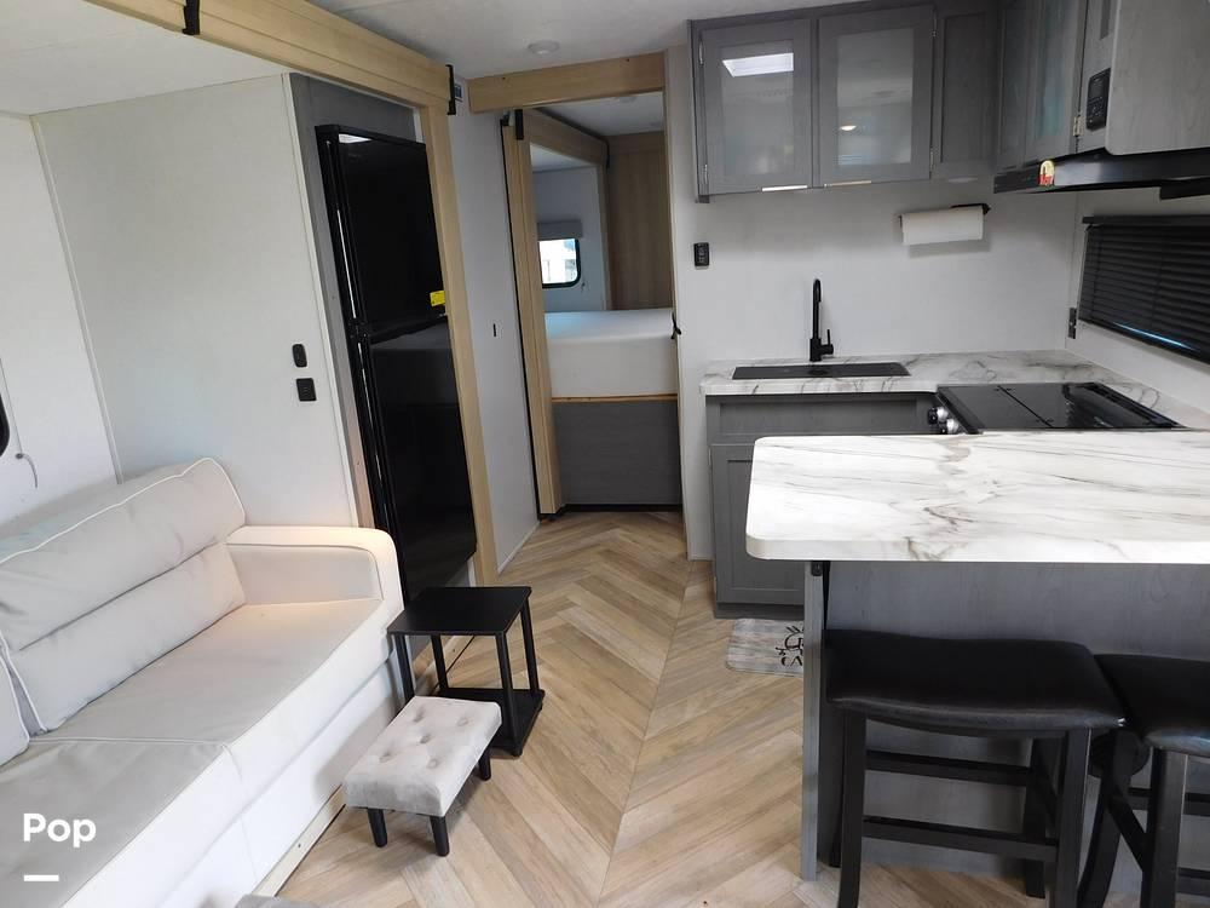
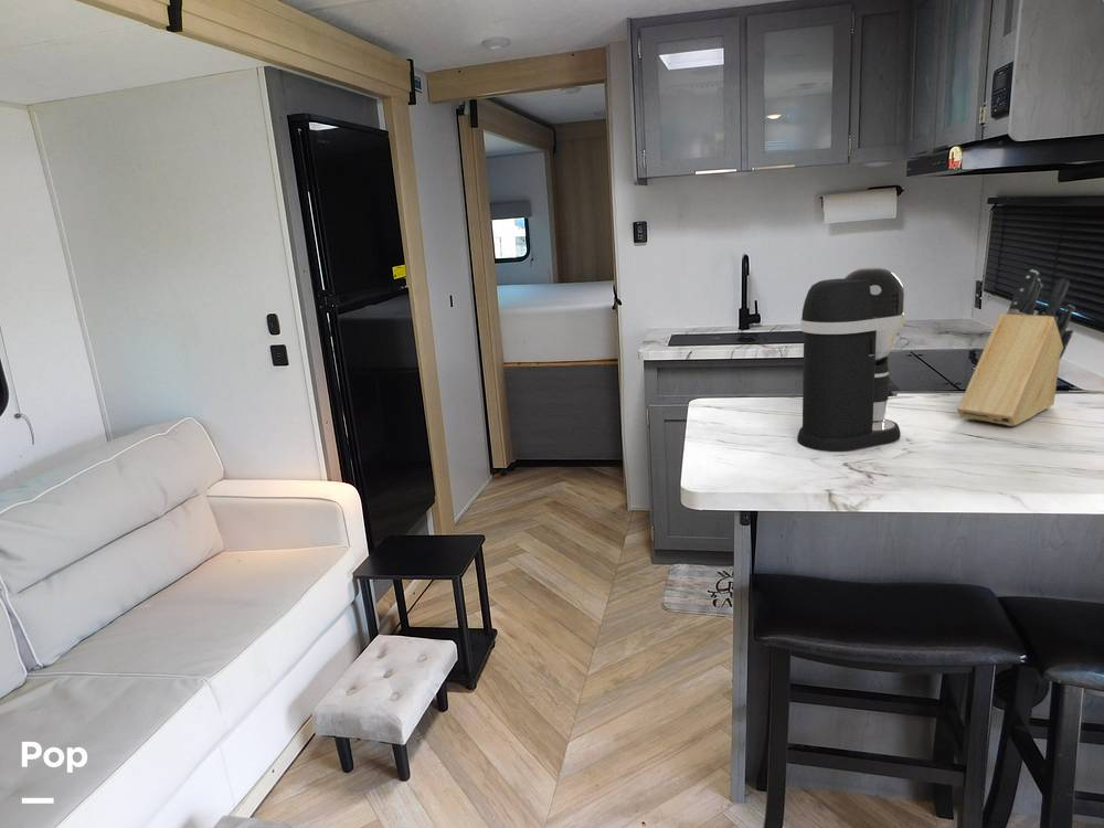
+ coffee maker (850, 355)
+ knife block (1020, 343)
